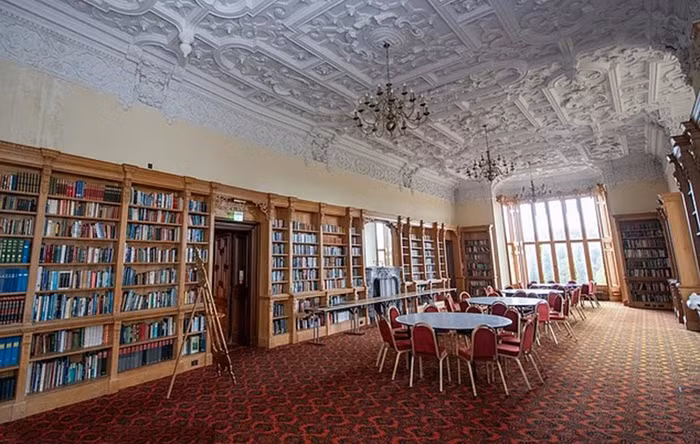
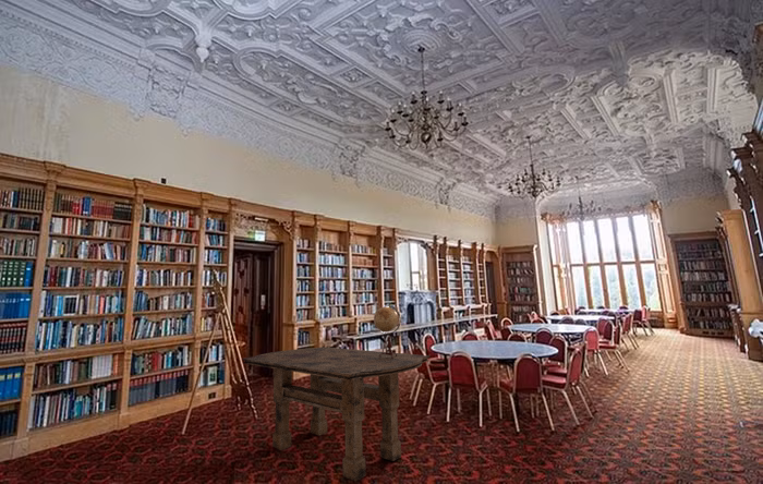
+ globe (387, 329)
+ dining table (334, 403)
